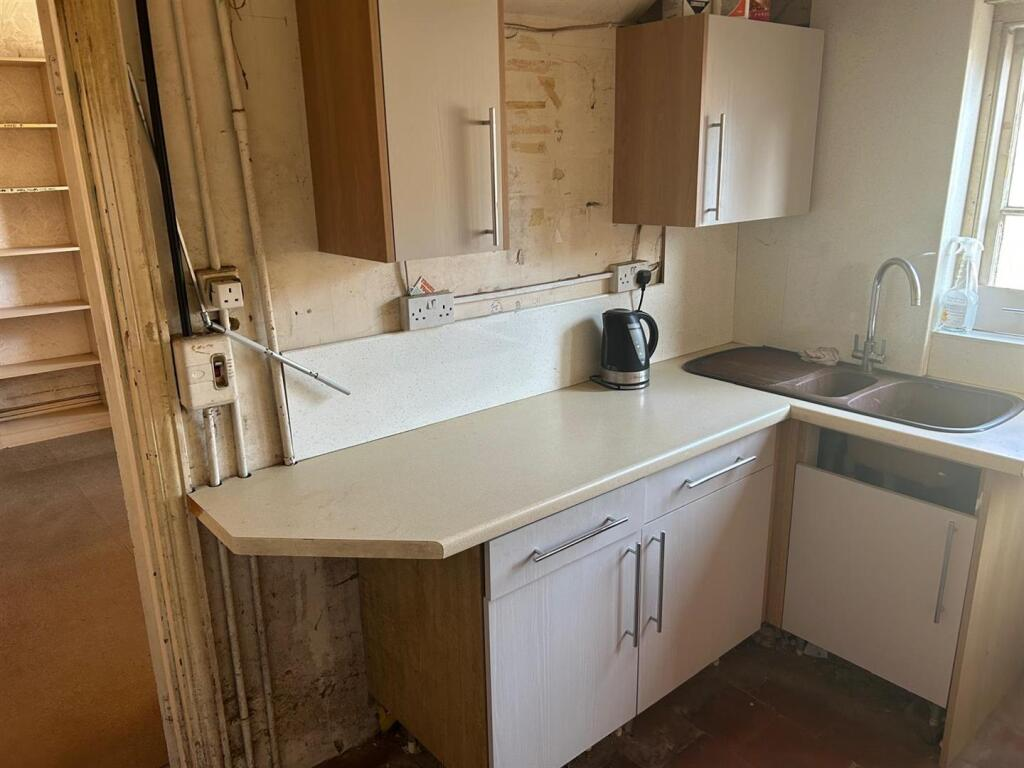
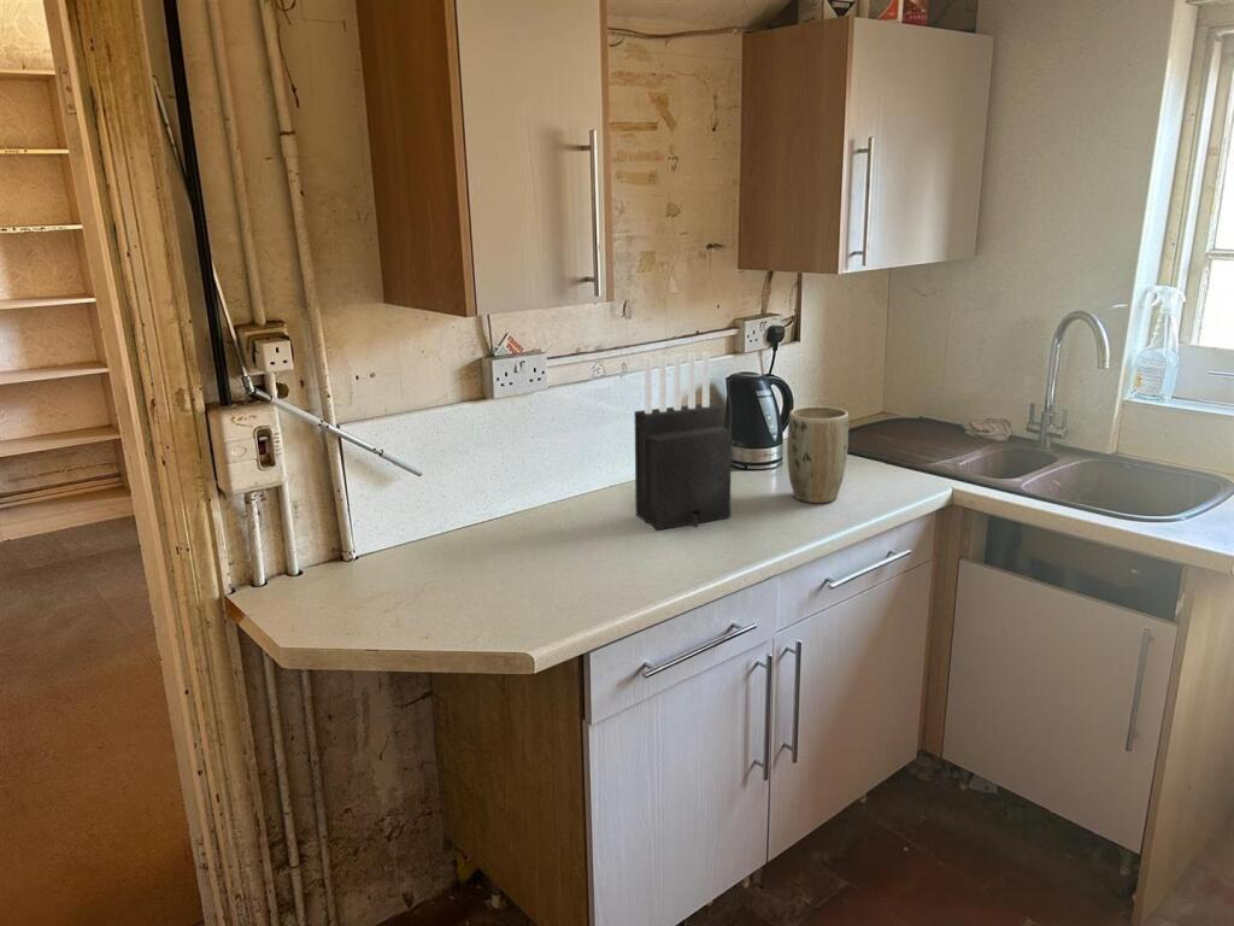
+ knife block (684, 439)
+ plant pot (817, 455)
